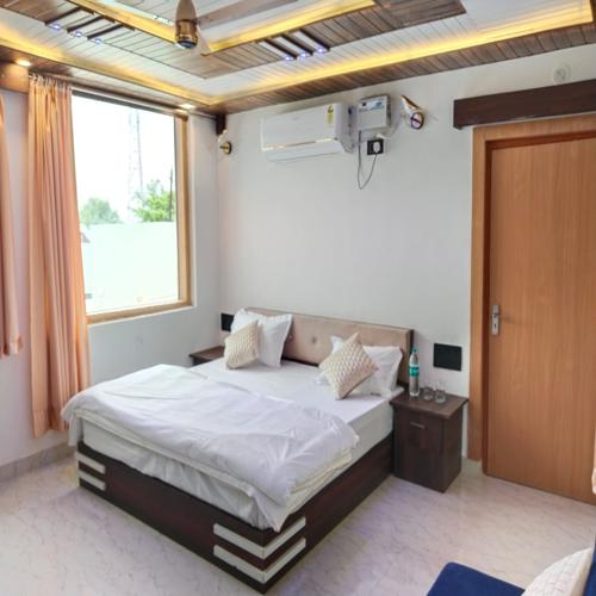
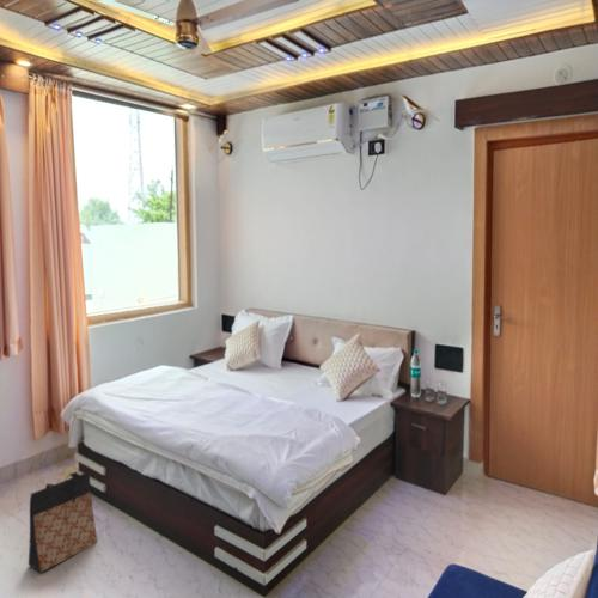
+ bag (62, 514)
